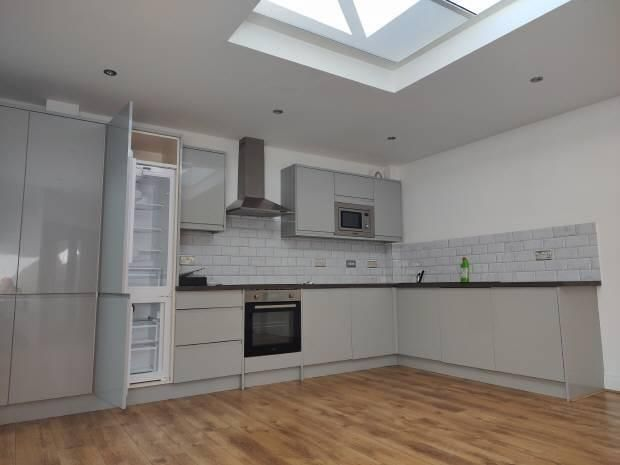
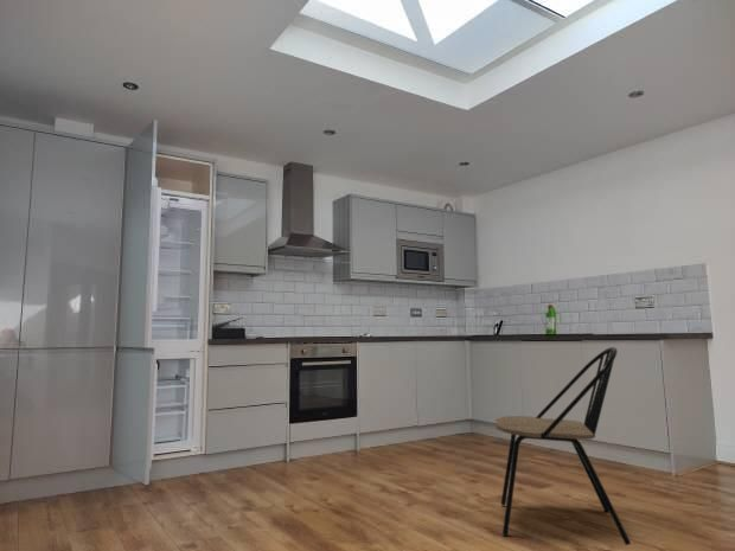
+ dining chair (554, 433)
